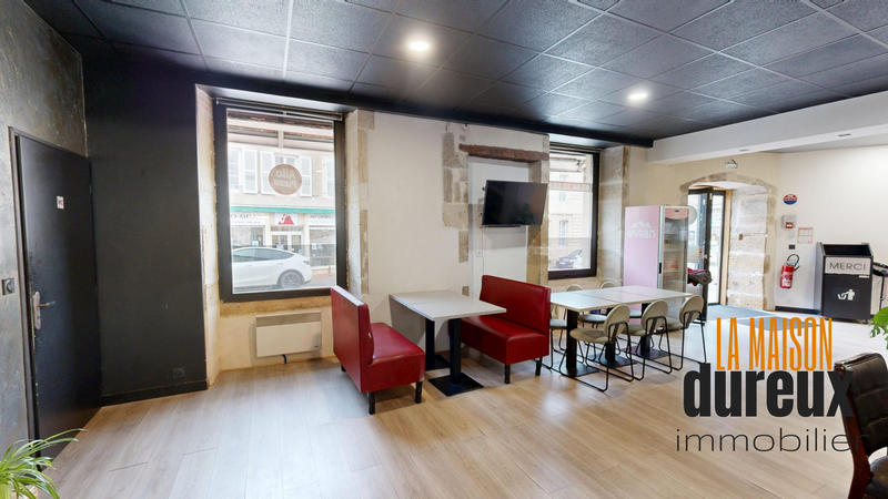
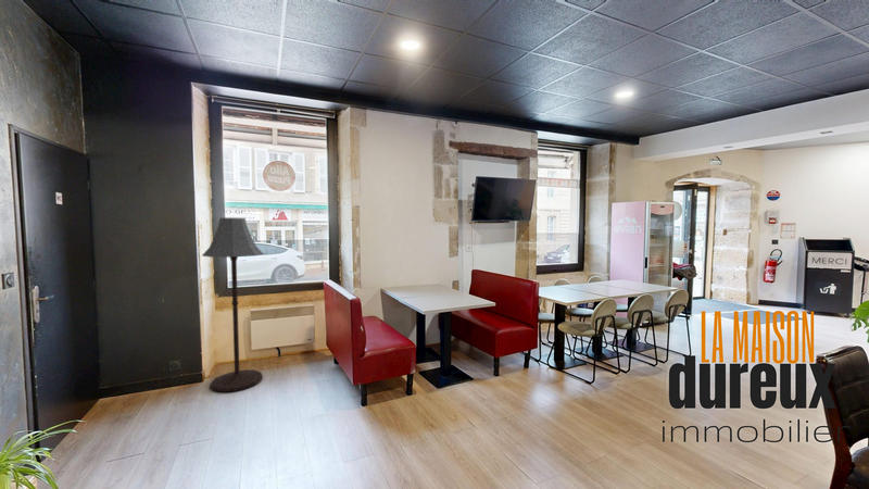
+ floor lamp (235, 300)
